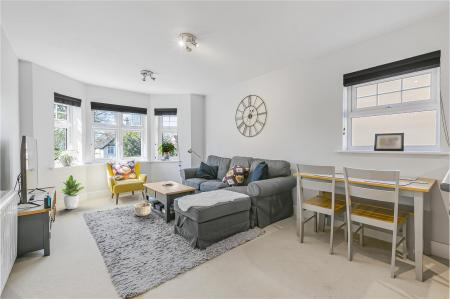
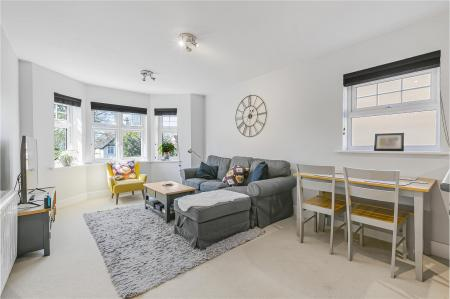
- potted plant (71, 191)
- basket (142, 203)
